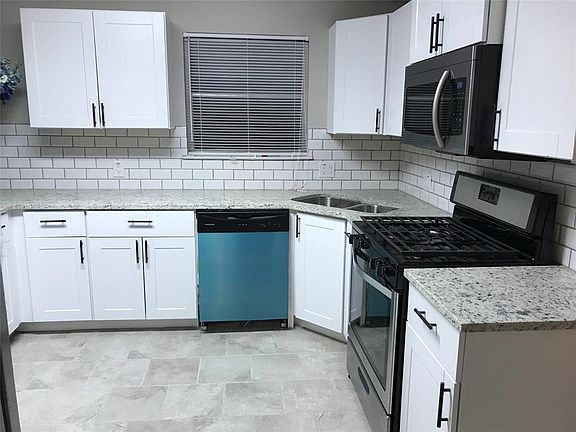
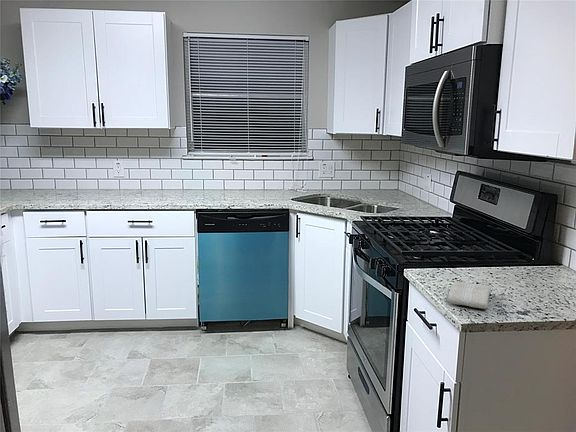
+ washcloth (469, 293)
